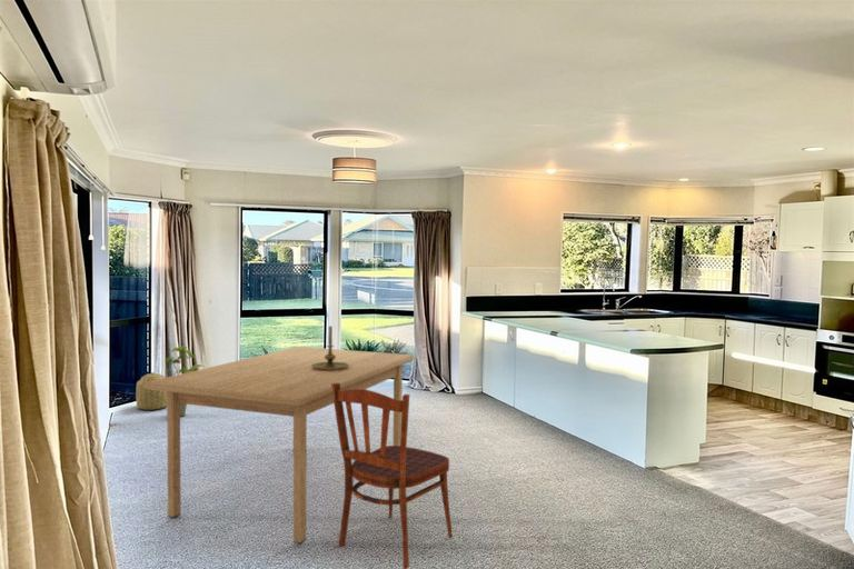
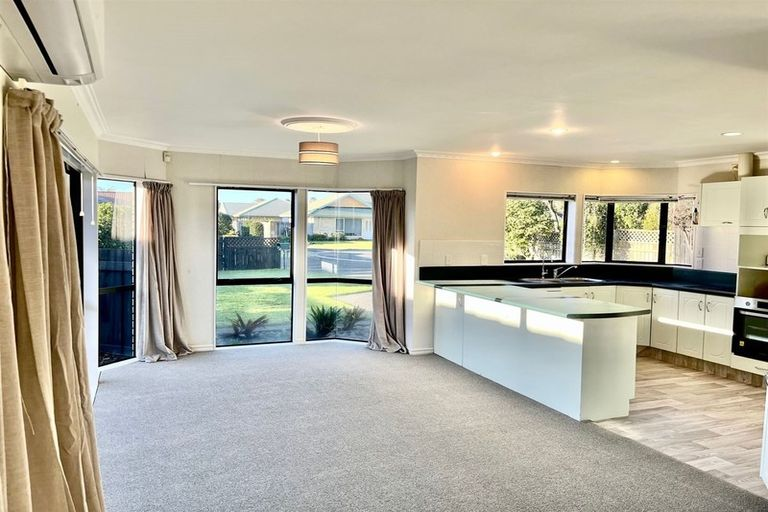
- dining chair (395, 461)
- candle holder (329, 346)
- house plant (185, 372)
- table (297, 427)
- basket (152, 390)
